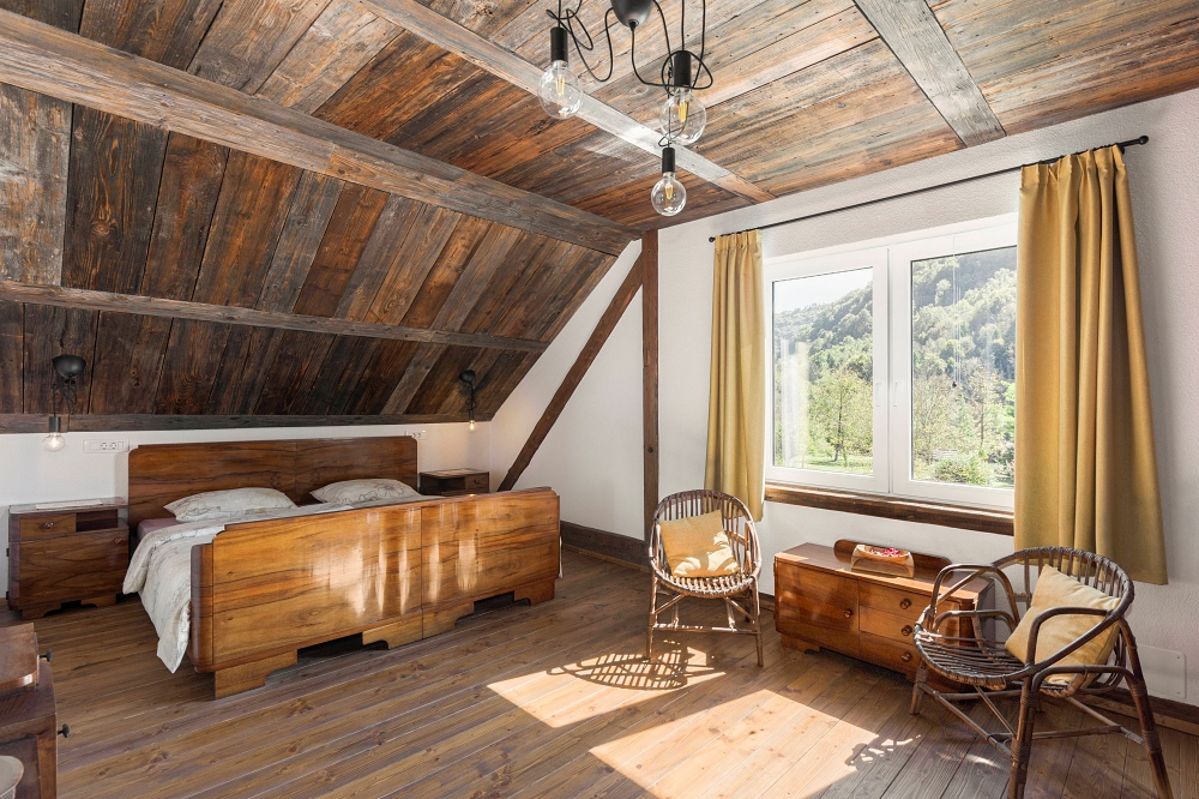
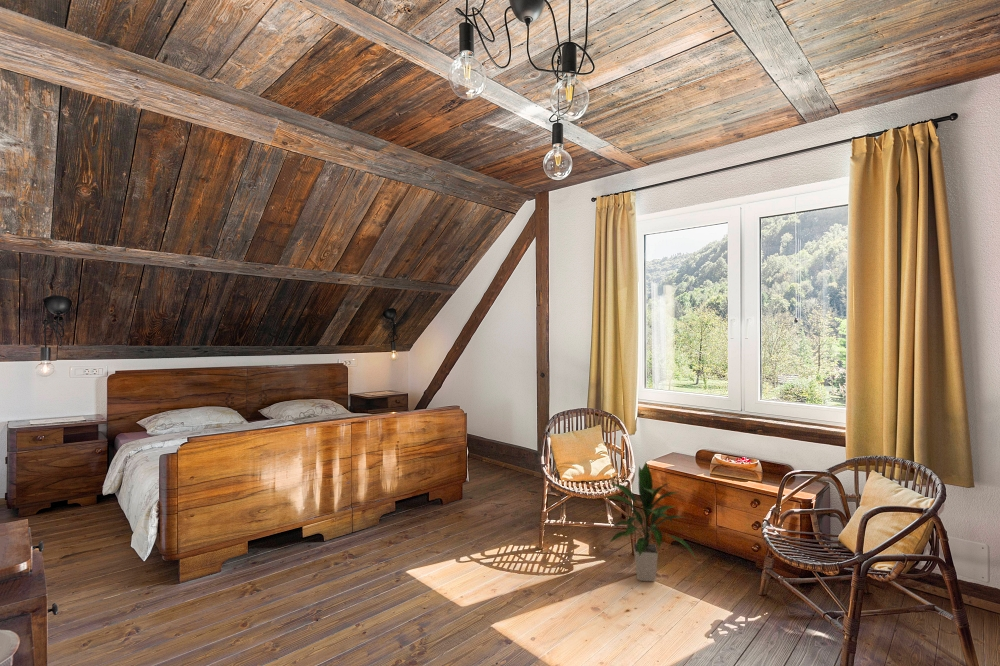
+ indoor plant (647, 523)
